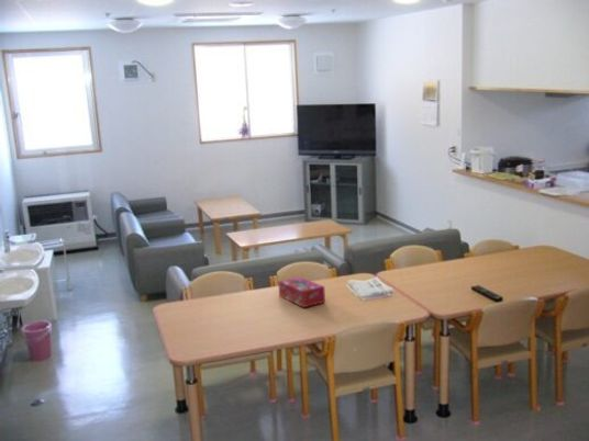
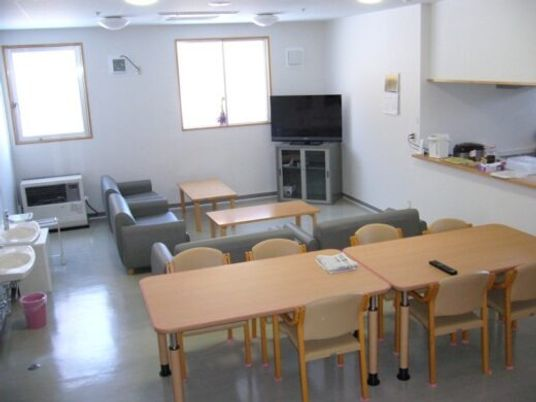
- tissue box (301, 291)
